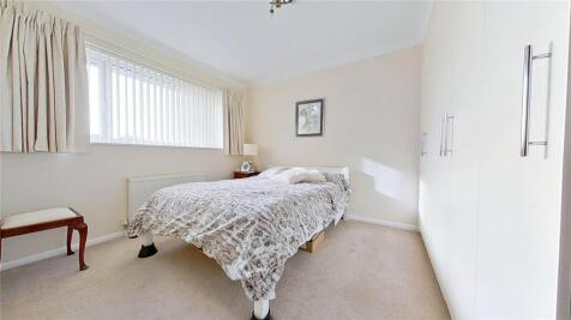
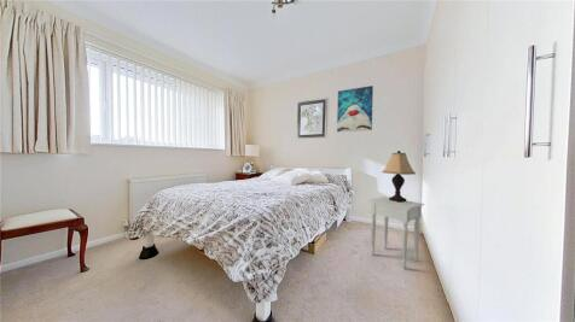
+ nightstand (402, 229)
+ lamp (397, 175)
+ wall art (354, 110)
